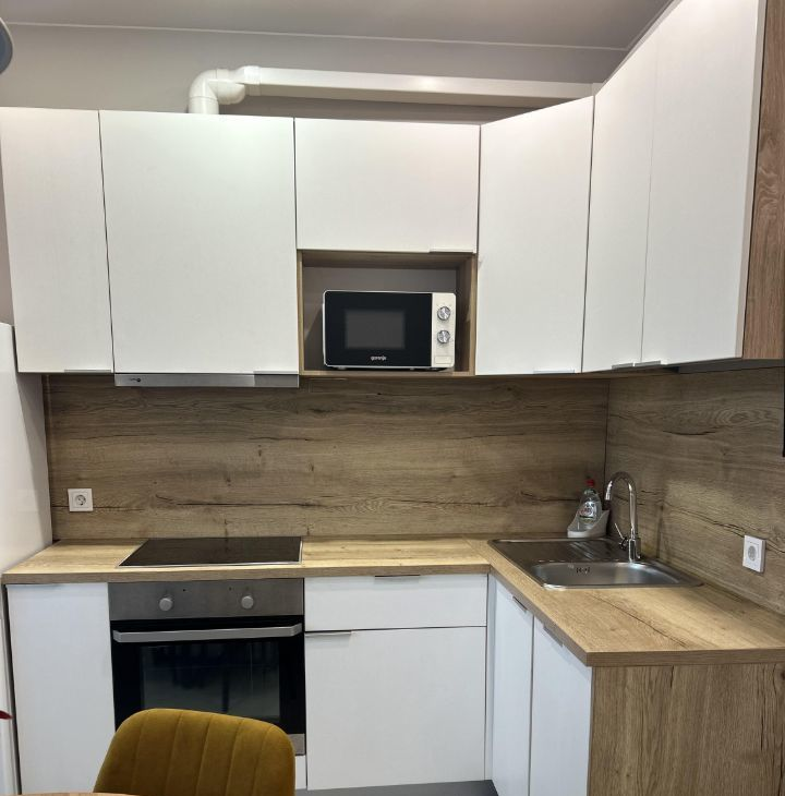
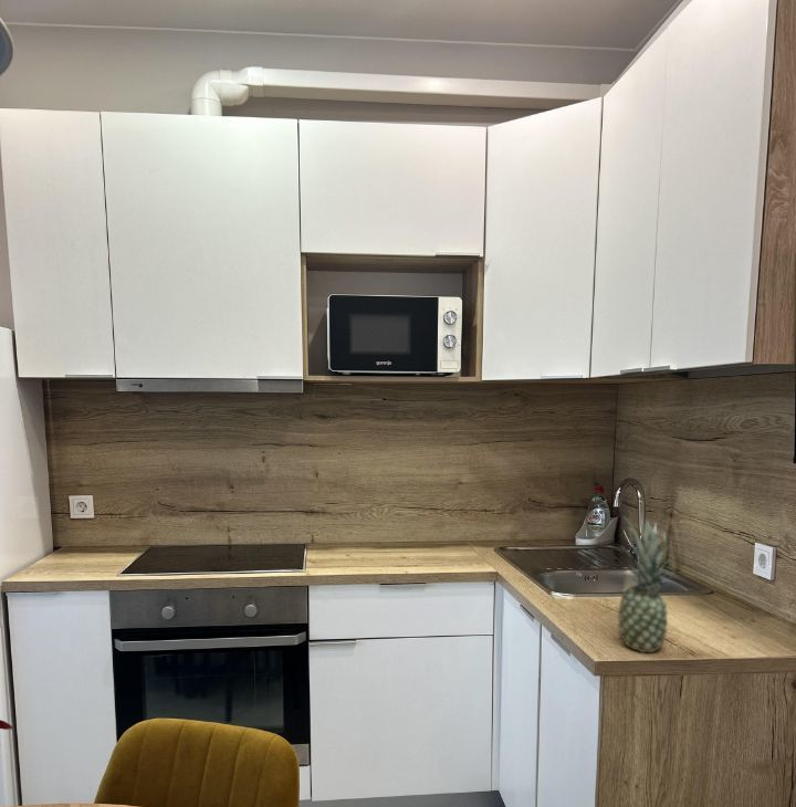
+ fruit (646, 581)
